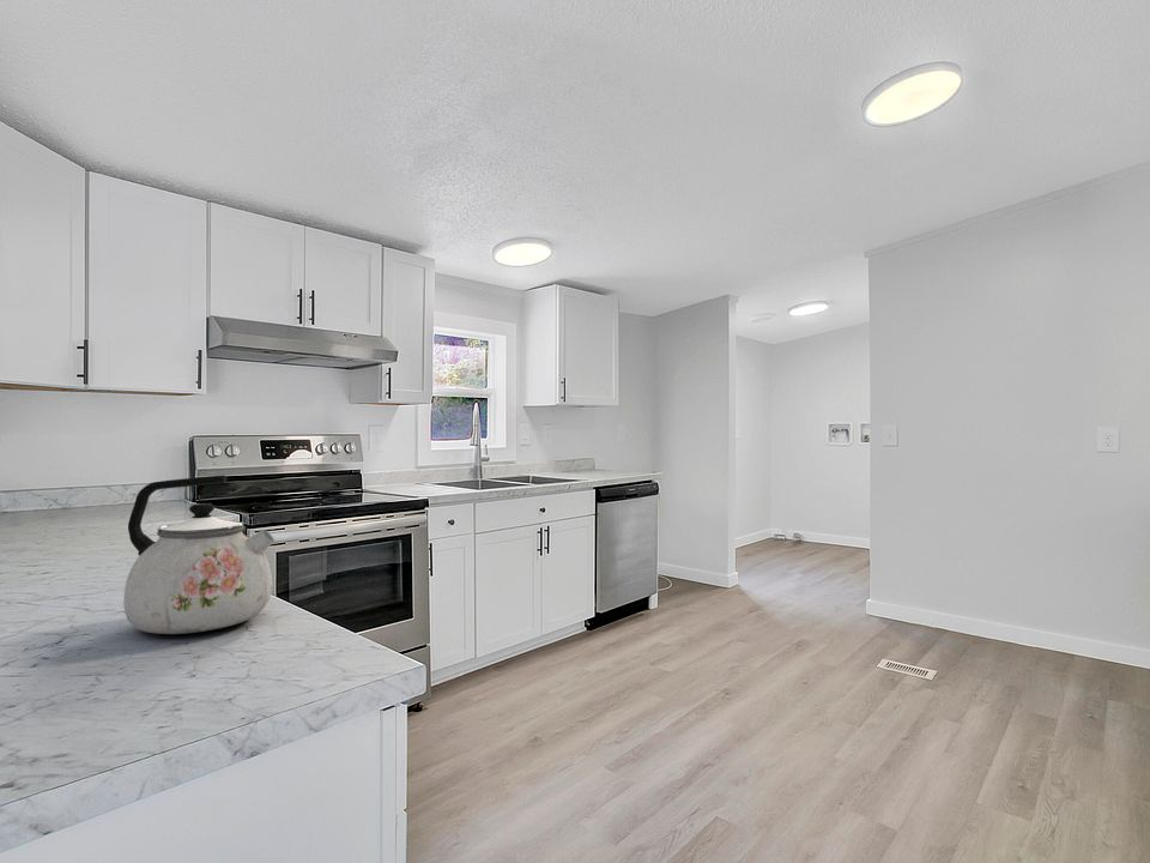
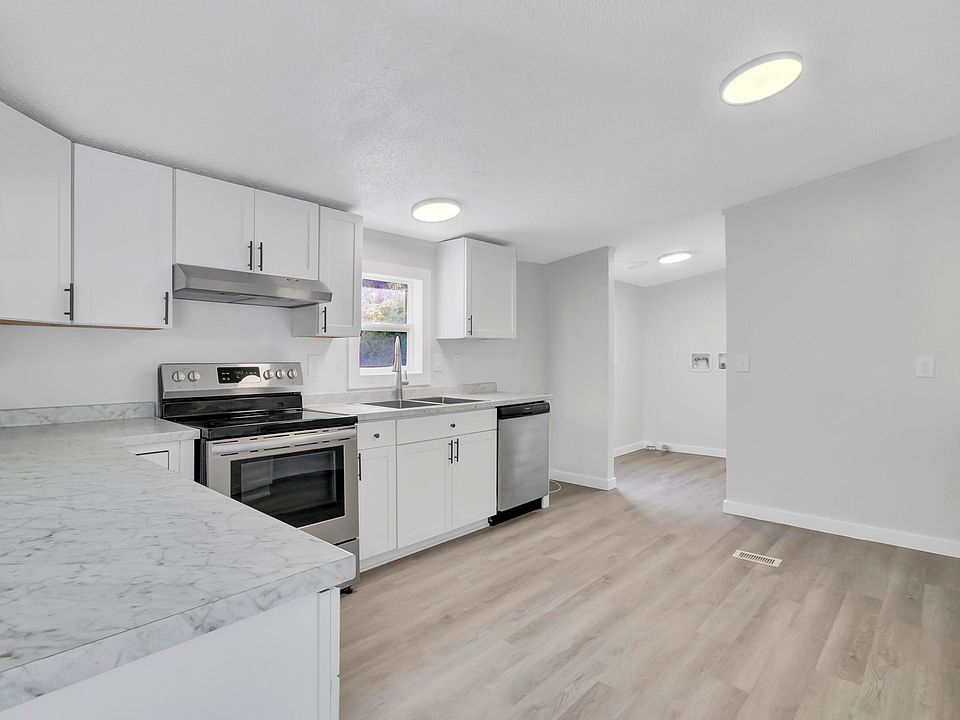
- kettle (202, 549)
